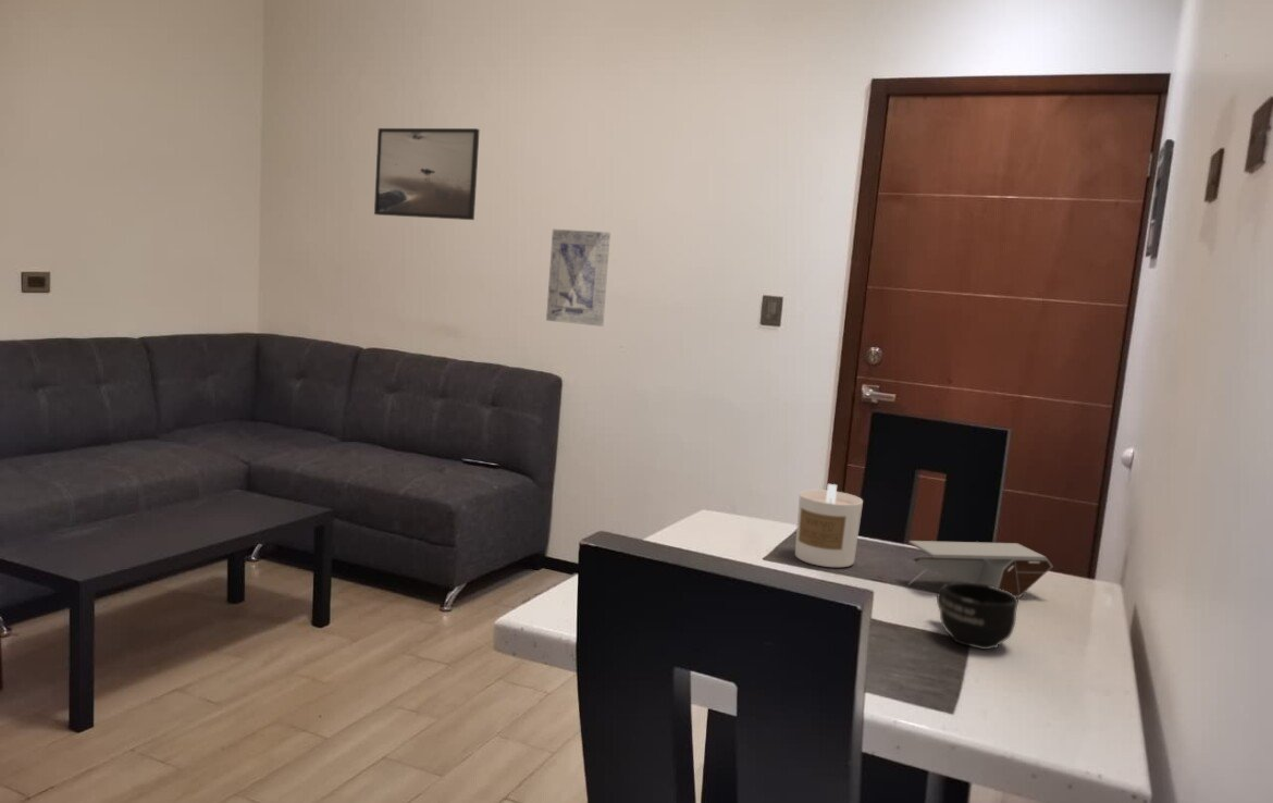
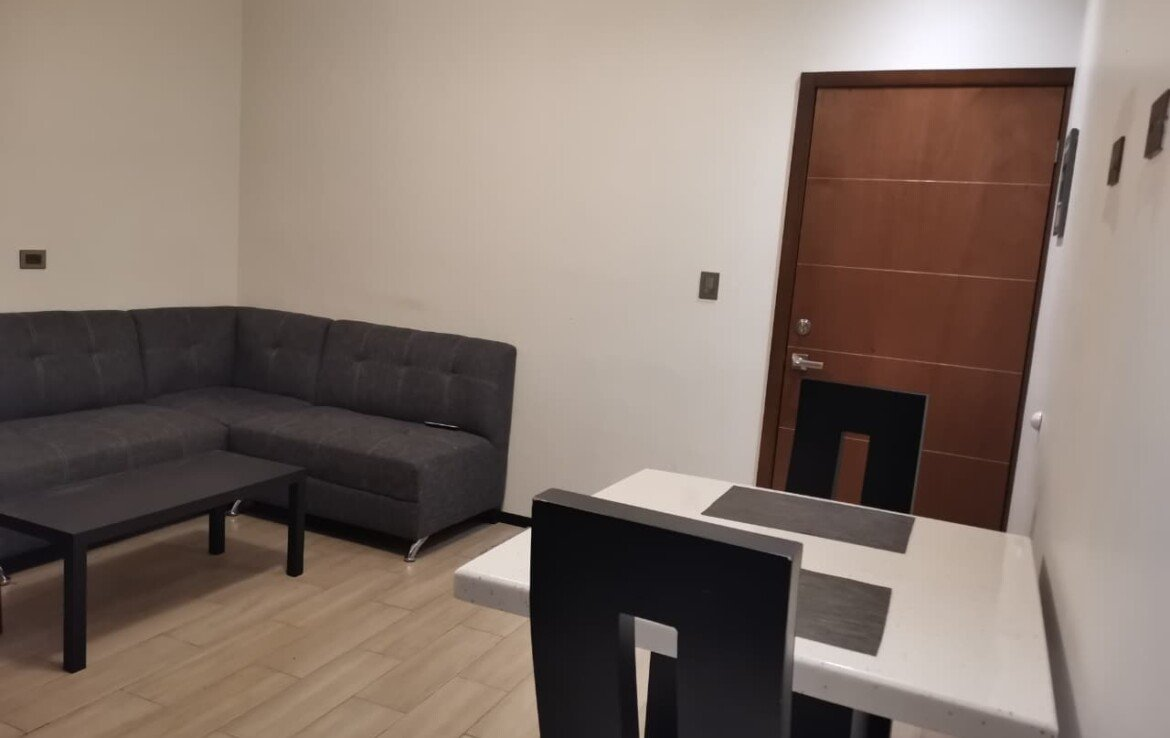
- decorative bowl (978, 569)
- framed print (424, 173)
- mug (971, 611)
- candle (828, 521)
- wall art (578, 276)
